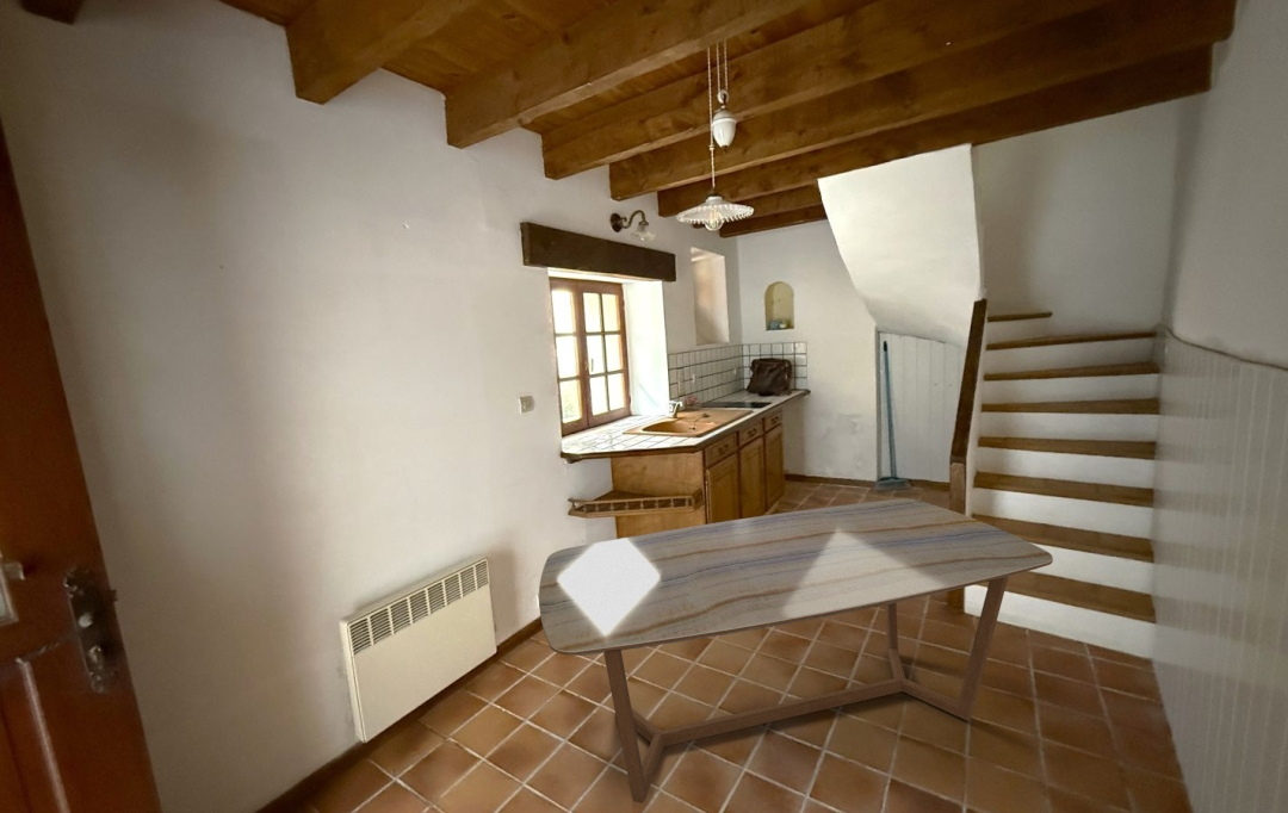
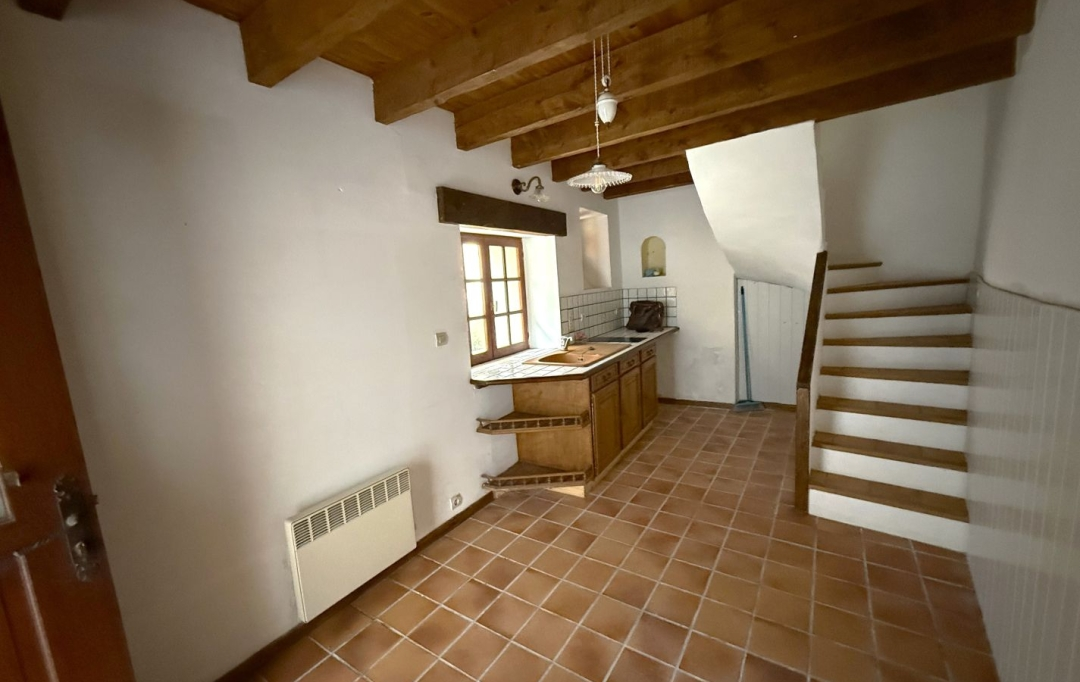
- dining table (779, 625)
